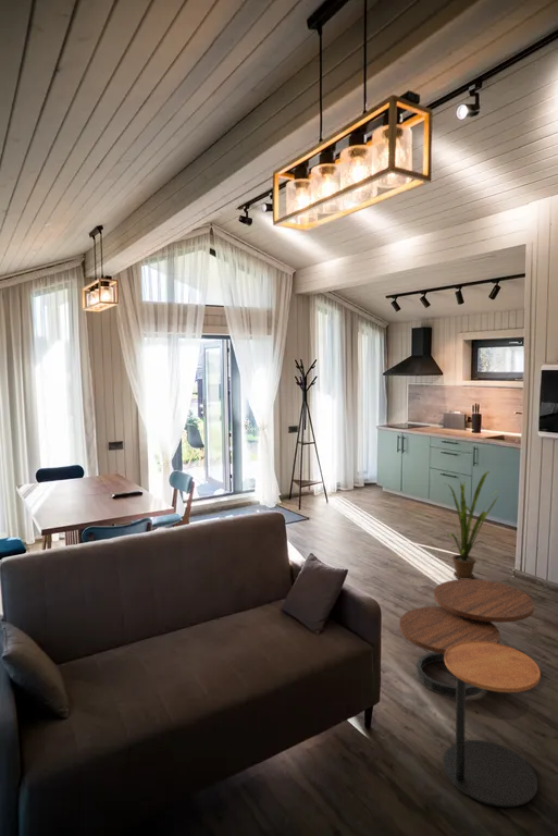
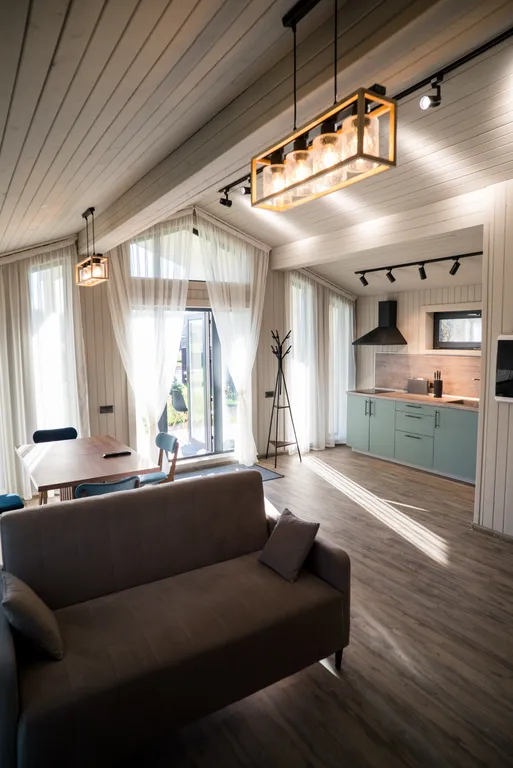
- side table (487, 741)
- coffee table (466, 636)
- house plant (466, 525)
